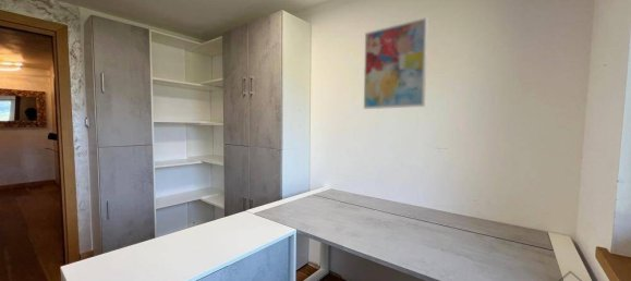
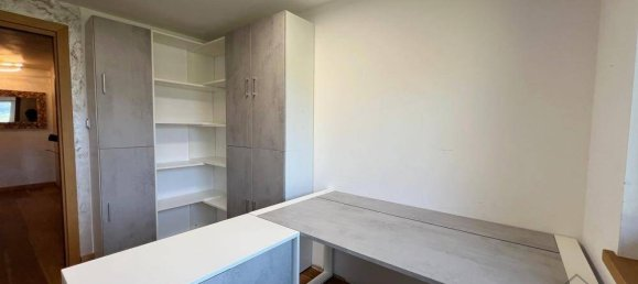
- wall art (392, 66)
